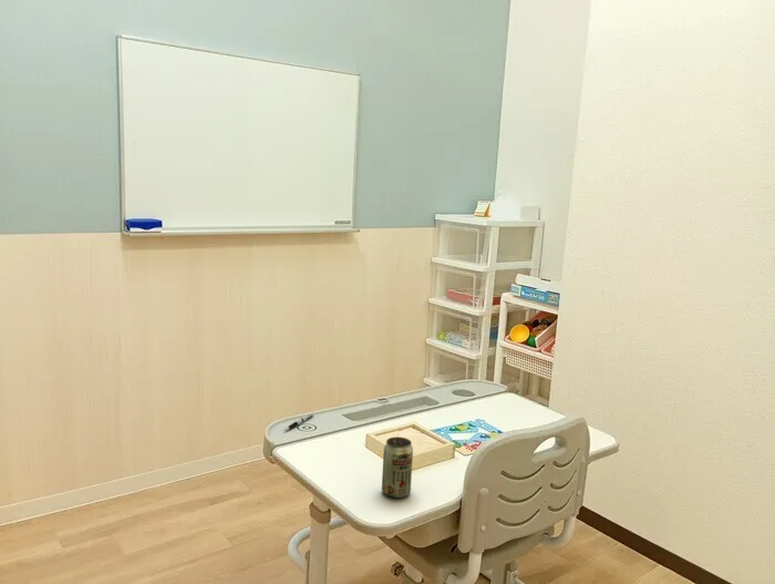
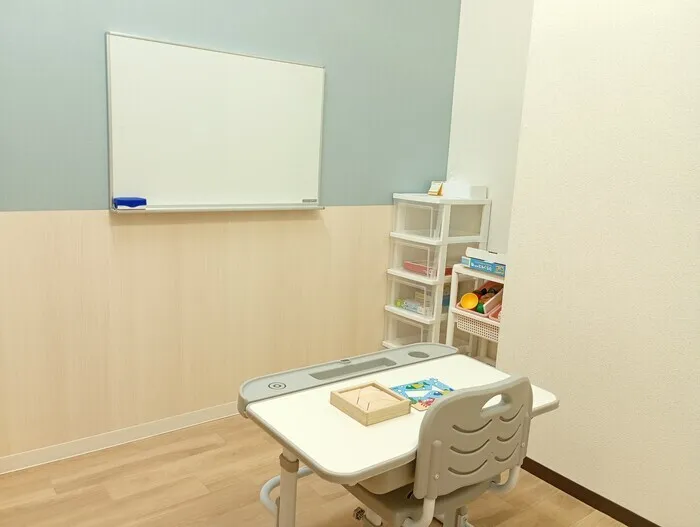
- pen (299, 421)
- beverage can (396, 467)
